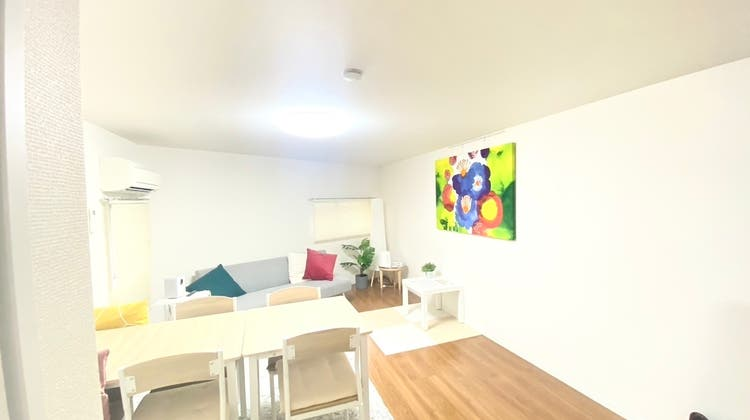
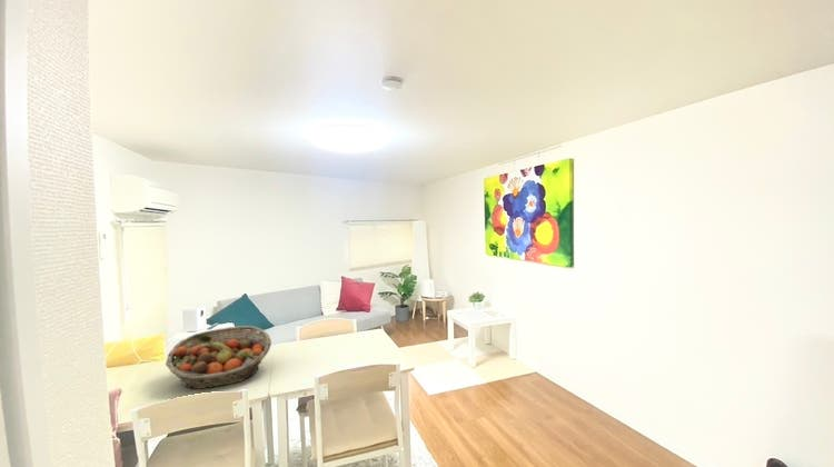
+ fruit basket (221, 356)
